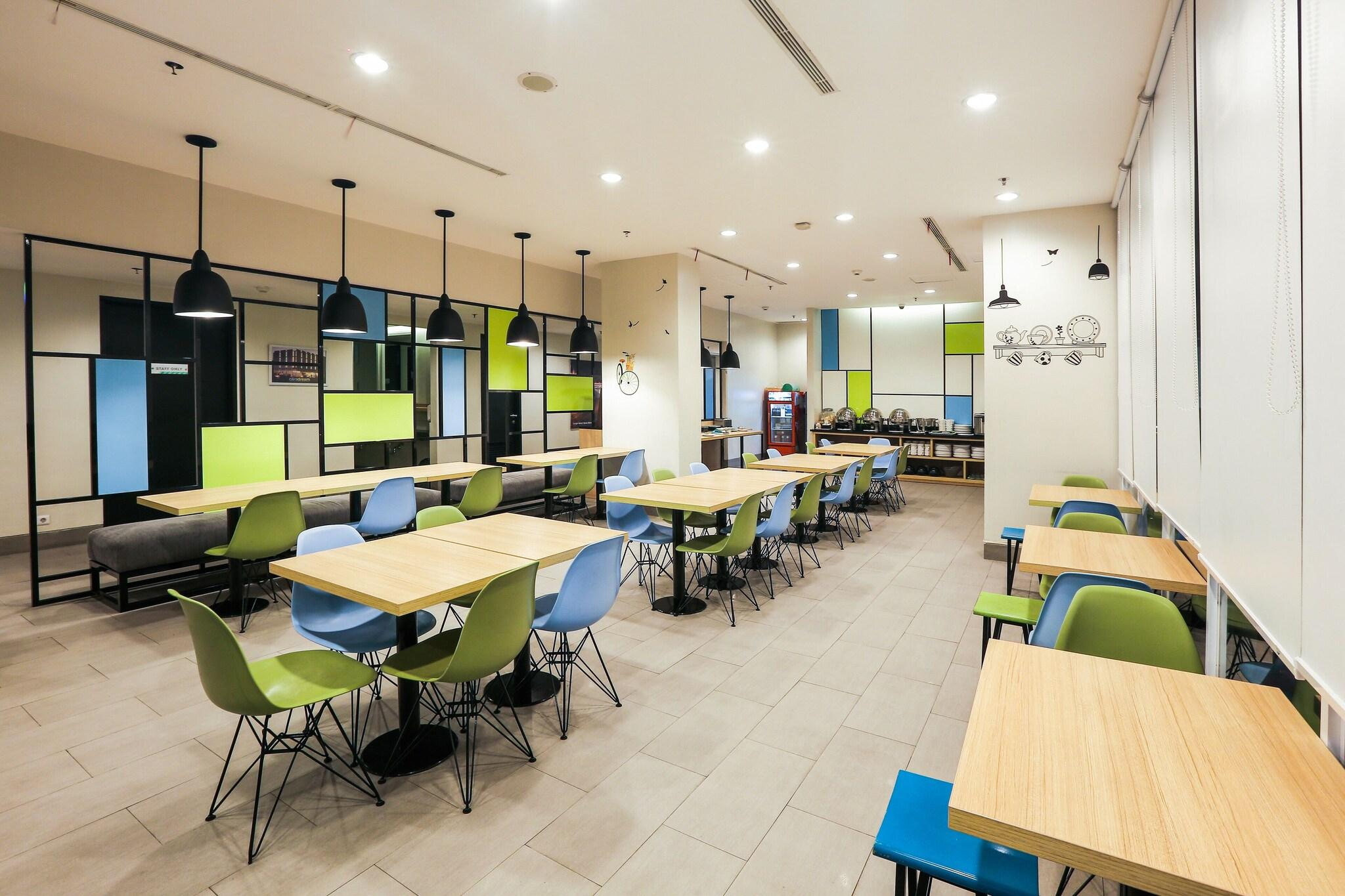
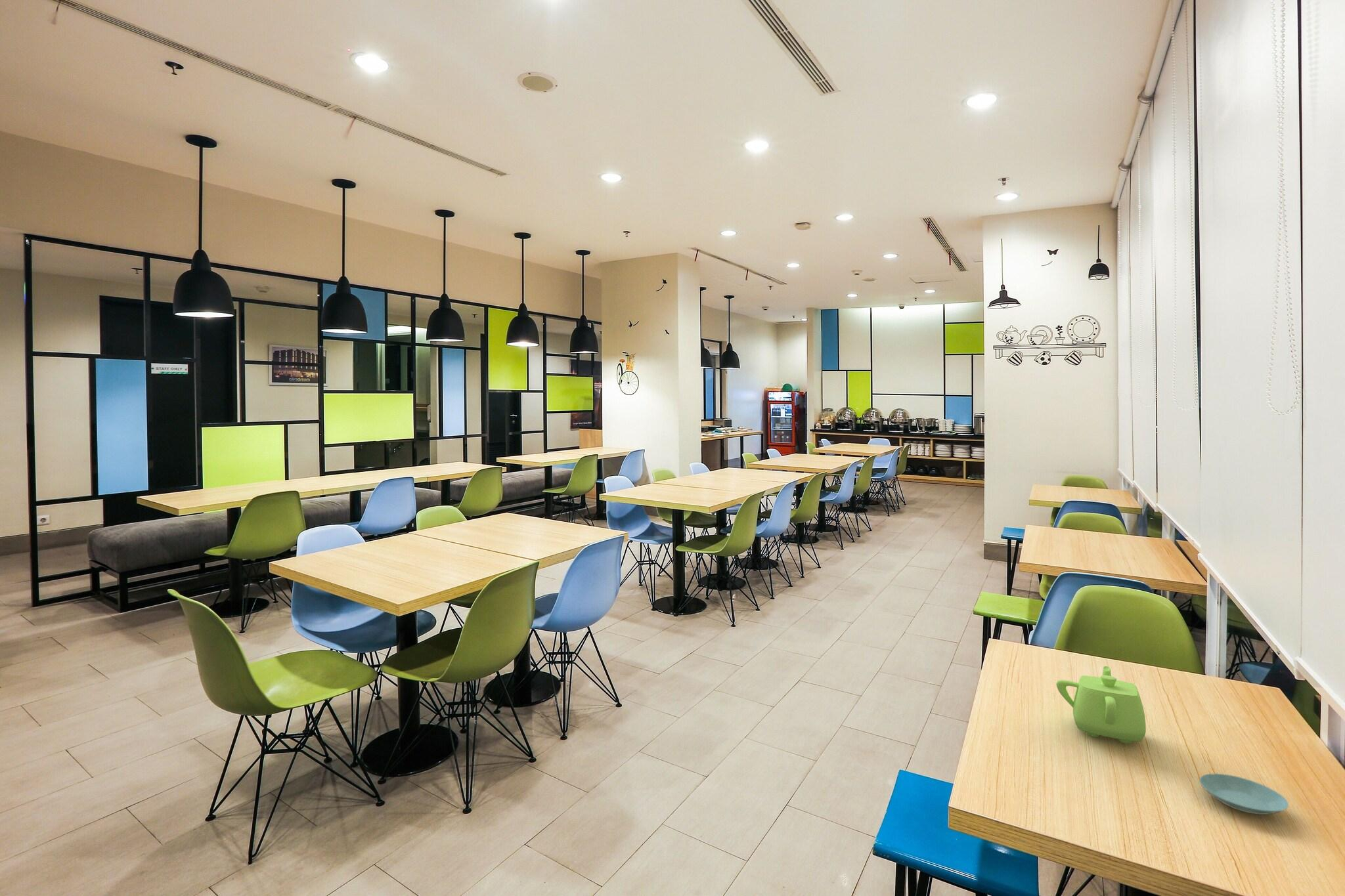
+ teapot (1099, 702)
+ saucer (1242, 797)
